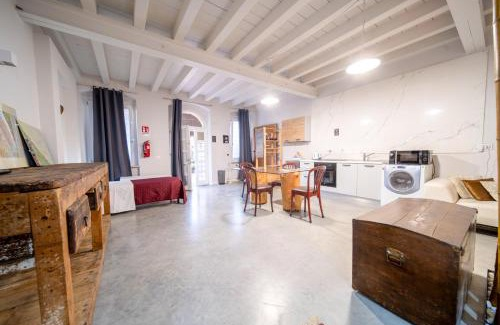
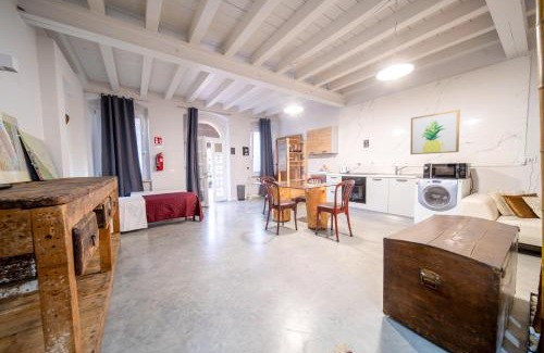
+ wall art (433, 134)
